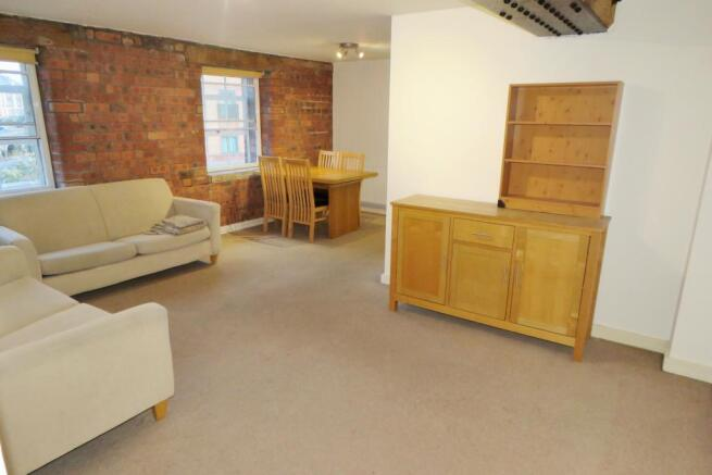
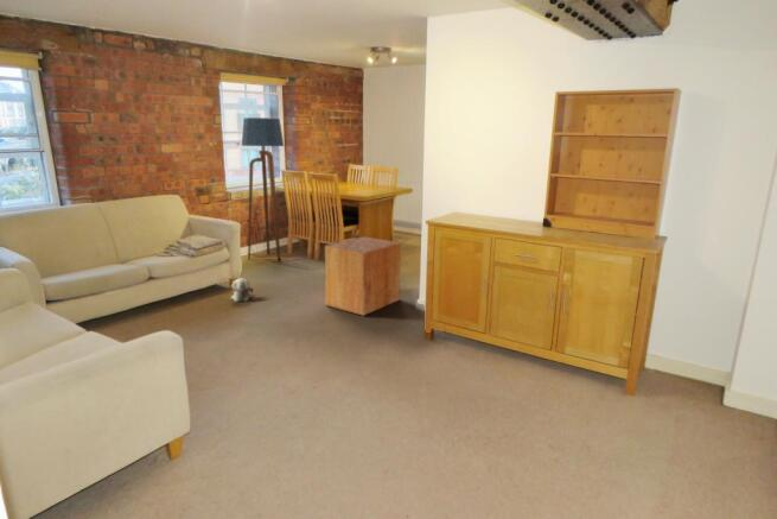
+ plush toy (242, 286)
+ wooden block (363, 273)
+ floor lamp (265, 190)
